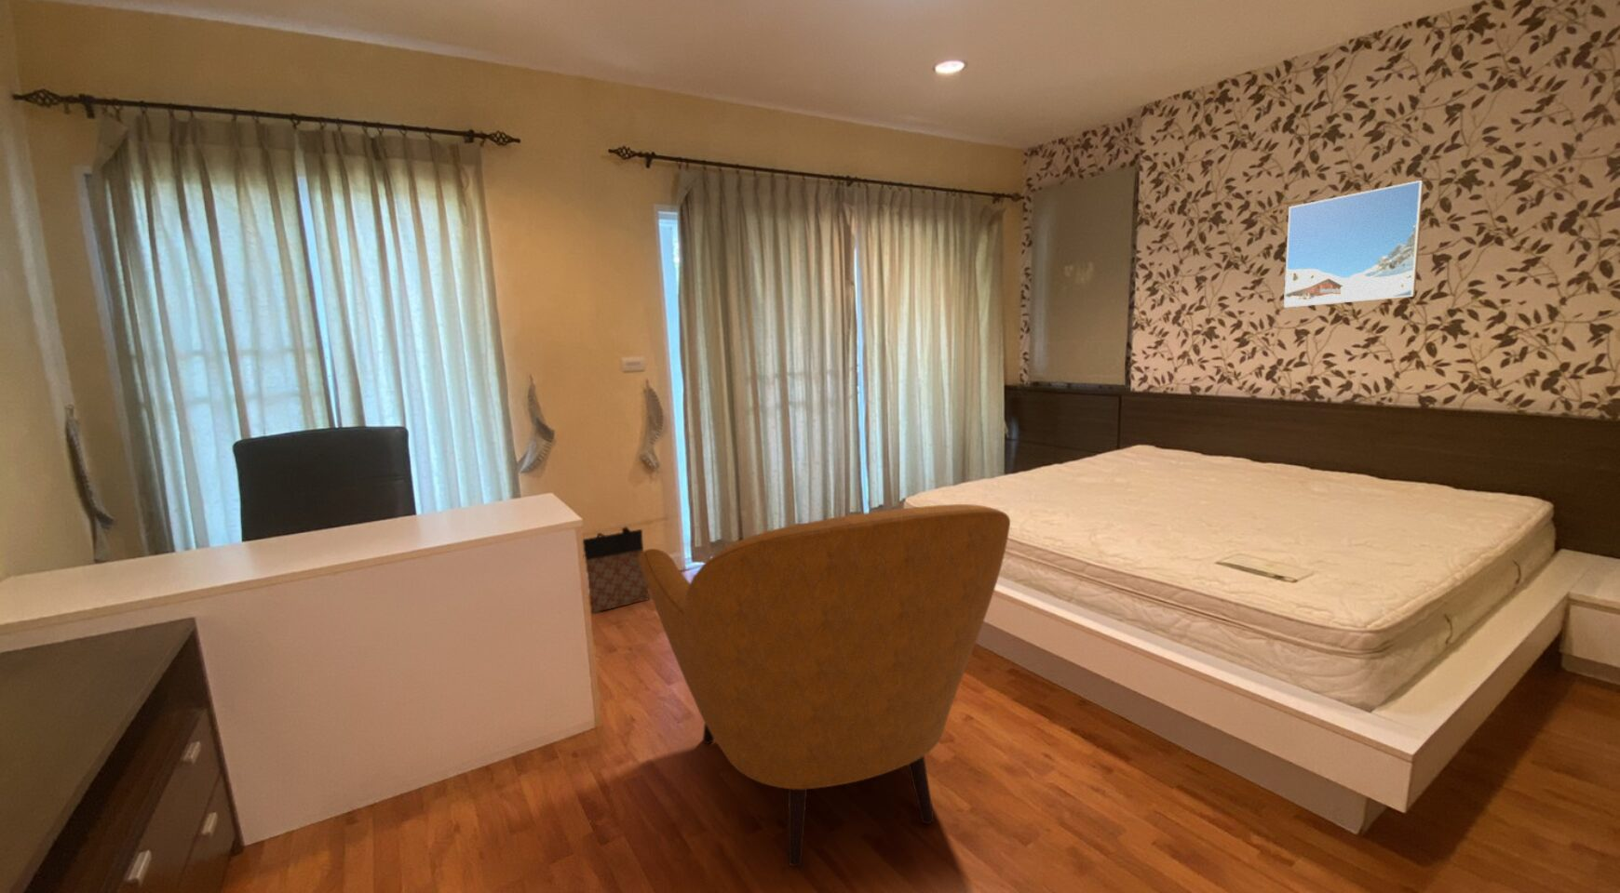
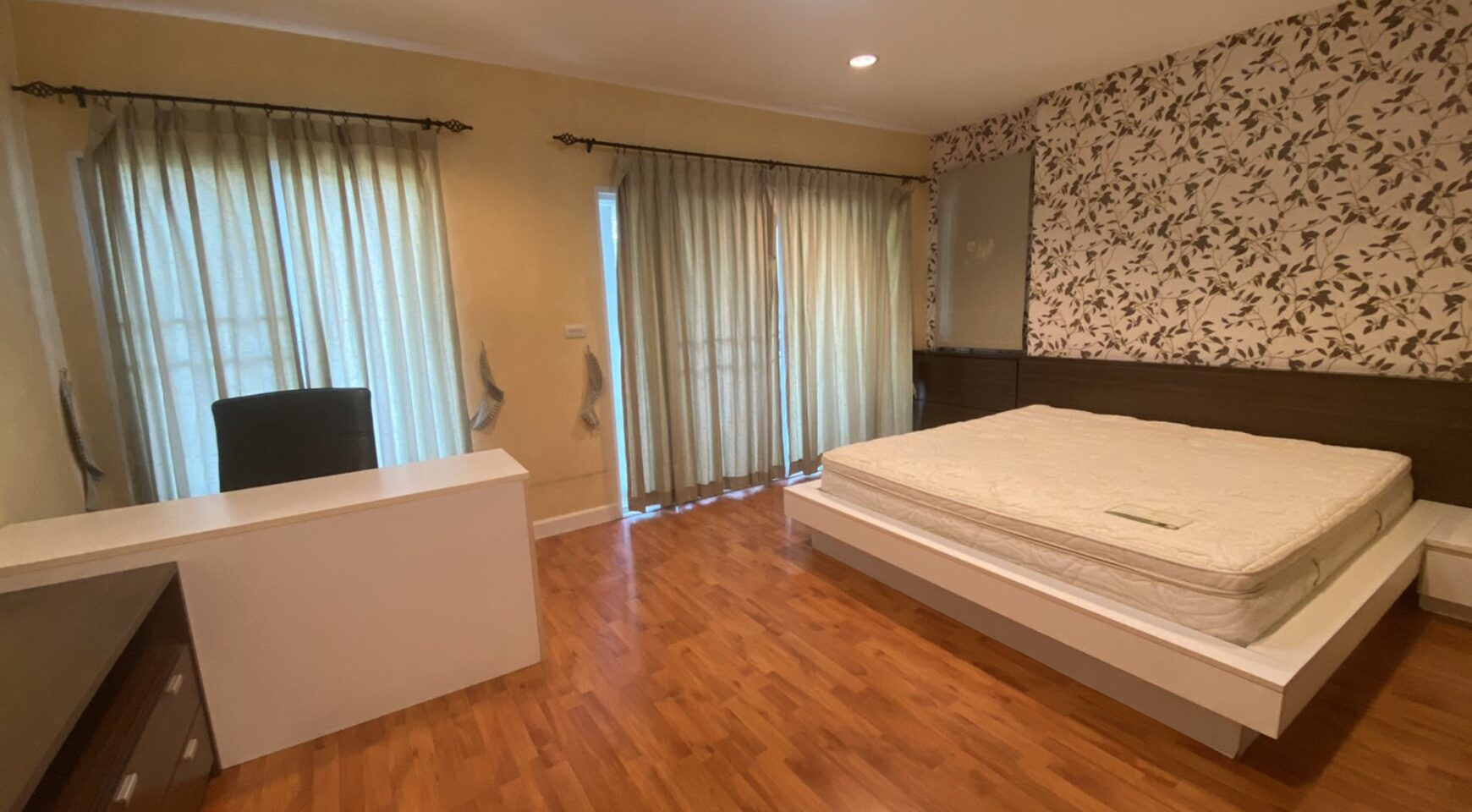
- bag (615, 565)
- armchair (828, 642)
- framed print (1348, 249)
